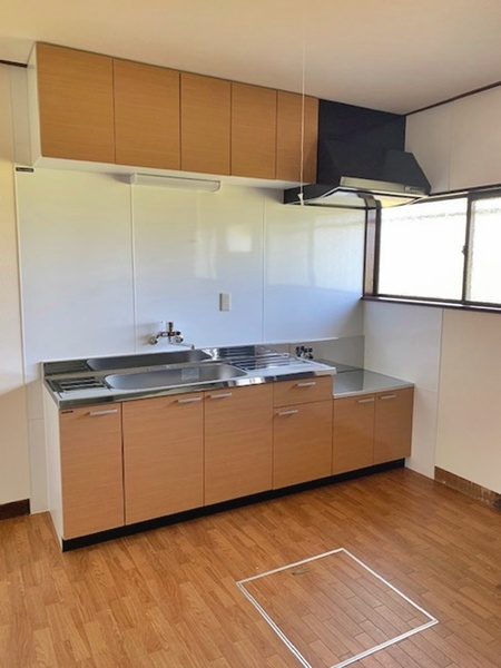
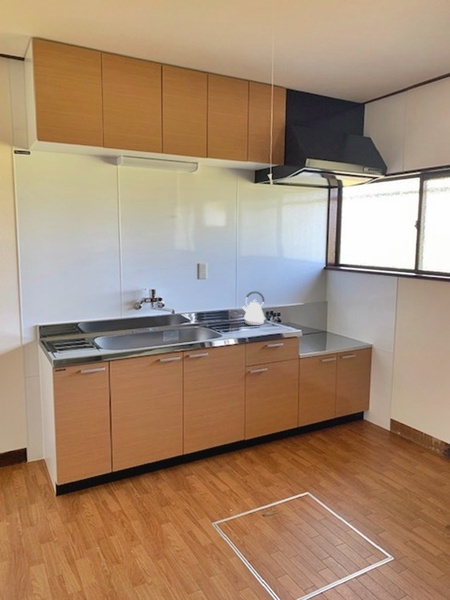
+ kettle (253, 307)
